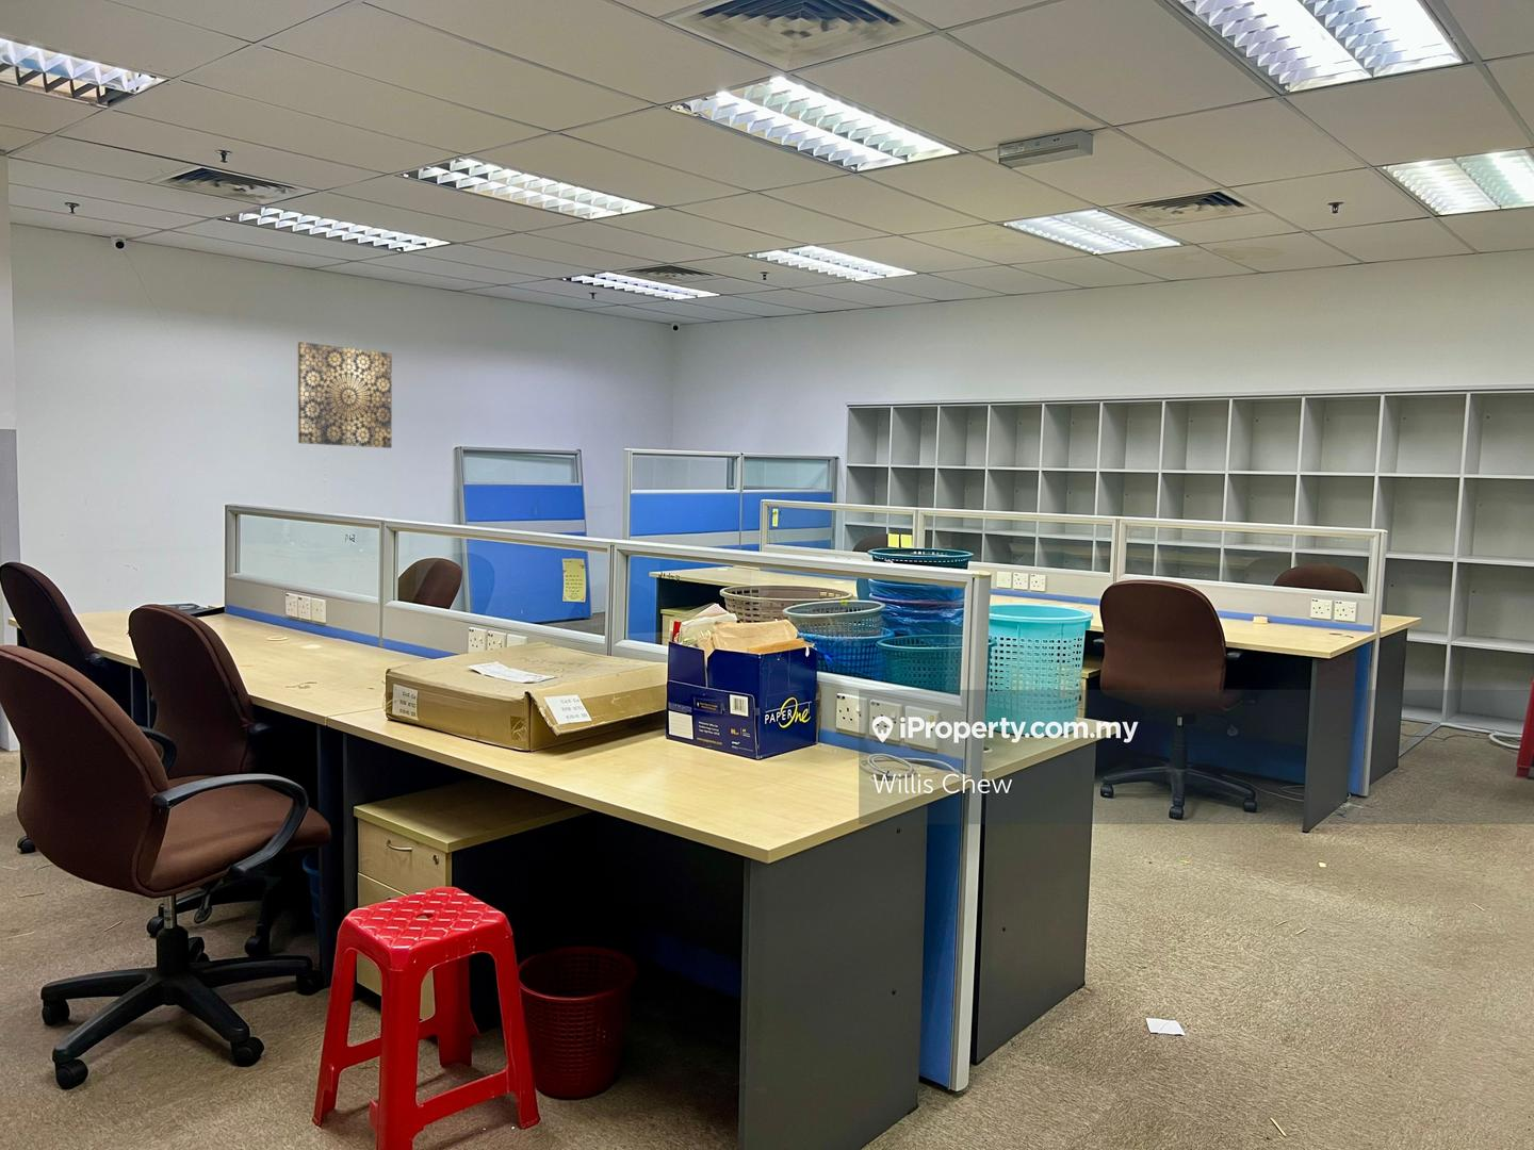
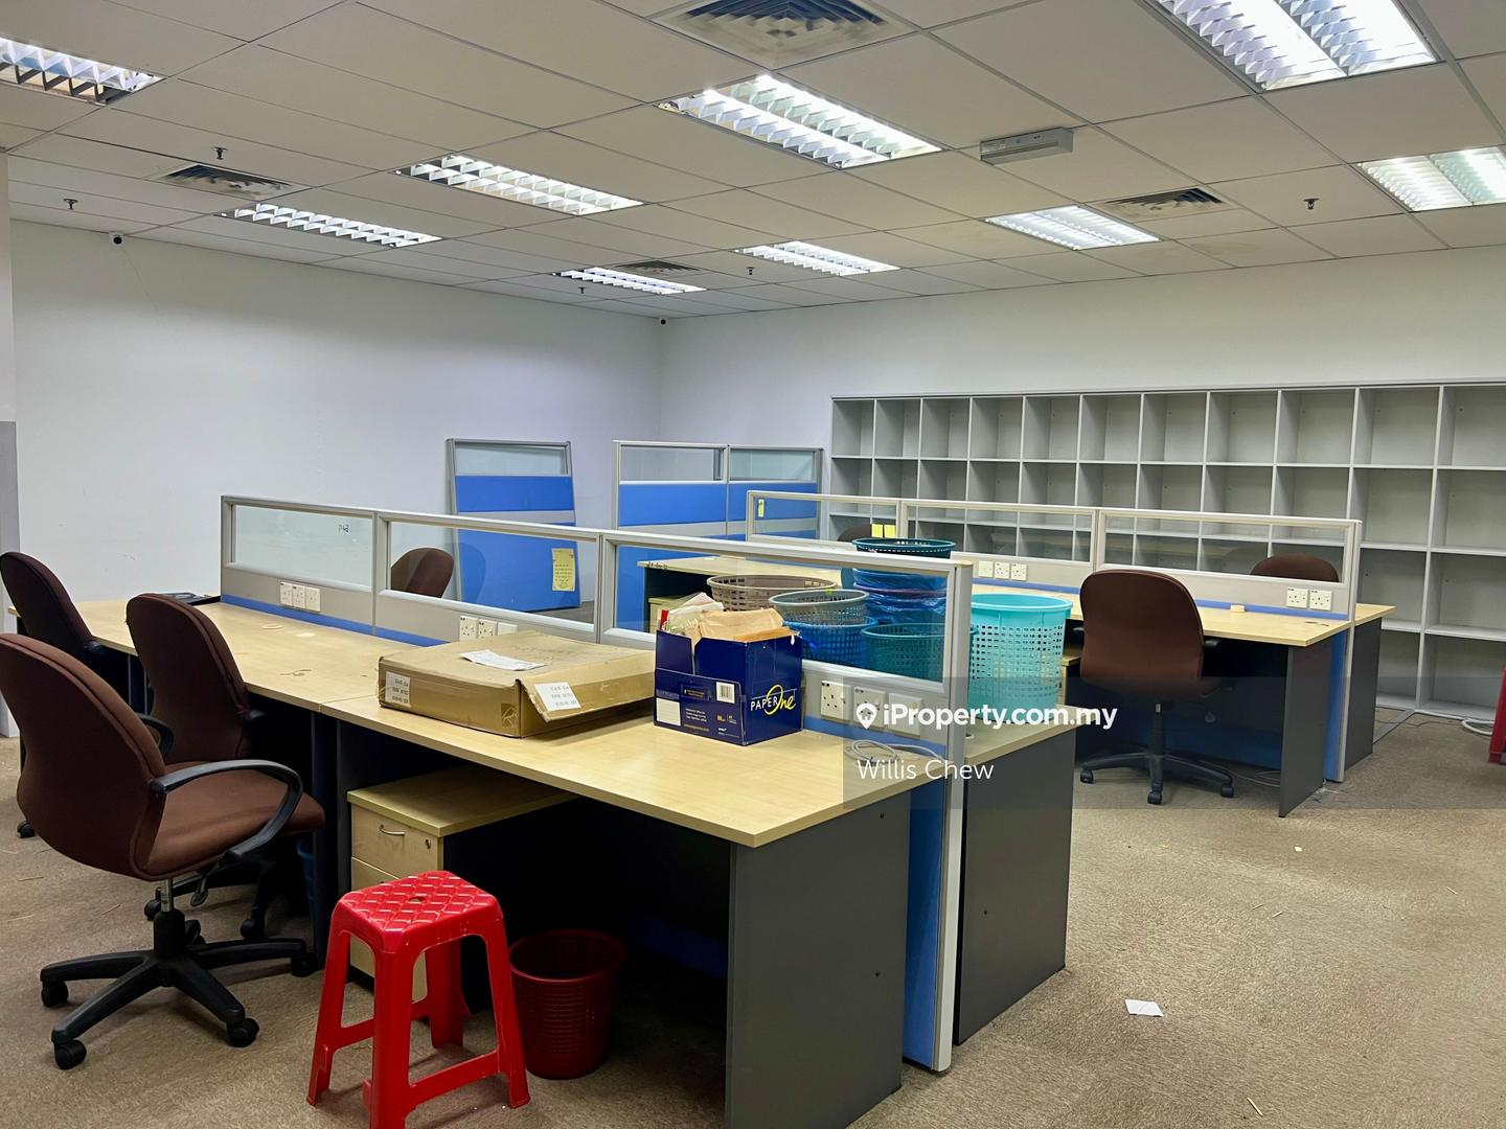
- wall art (347, 396)
